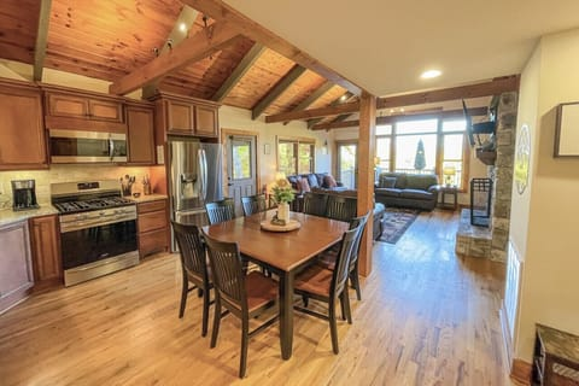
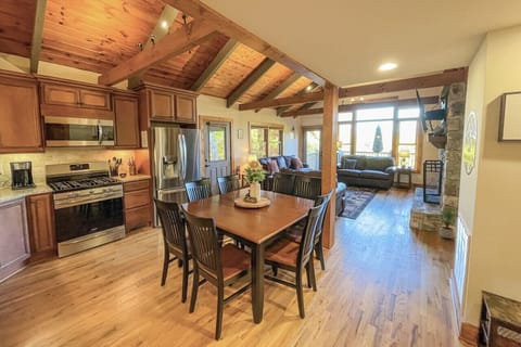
+ potted plant (446, 223)
